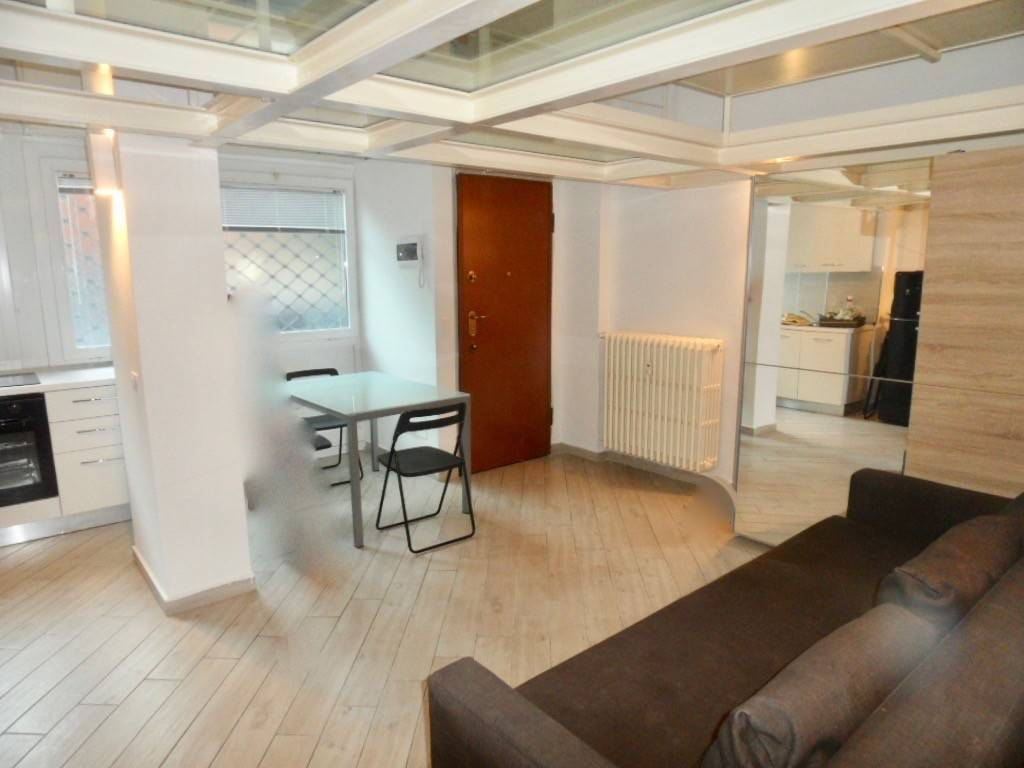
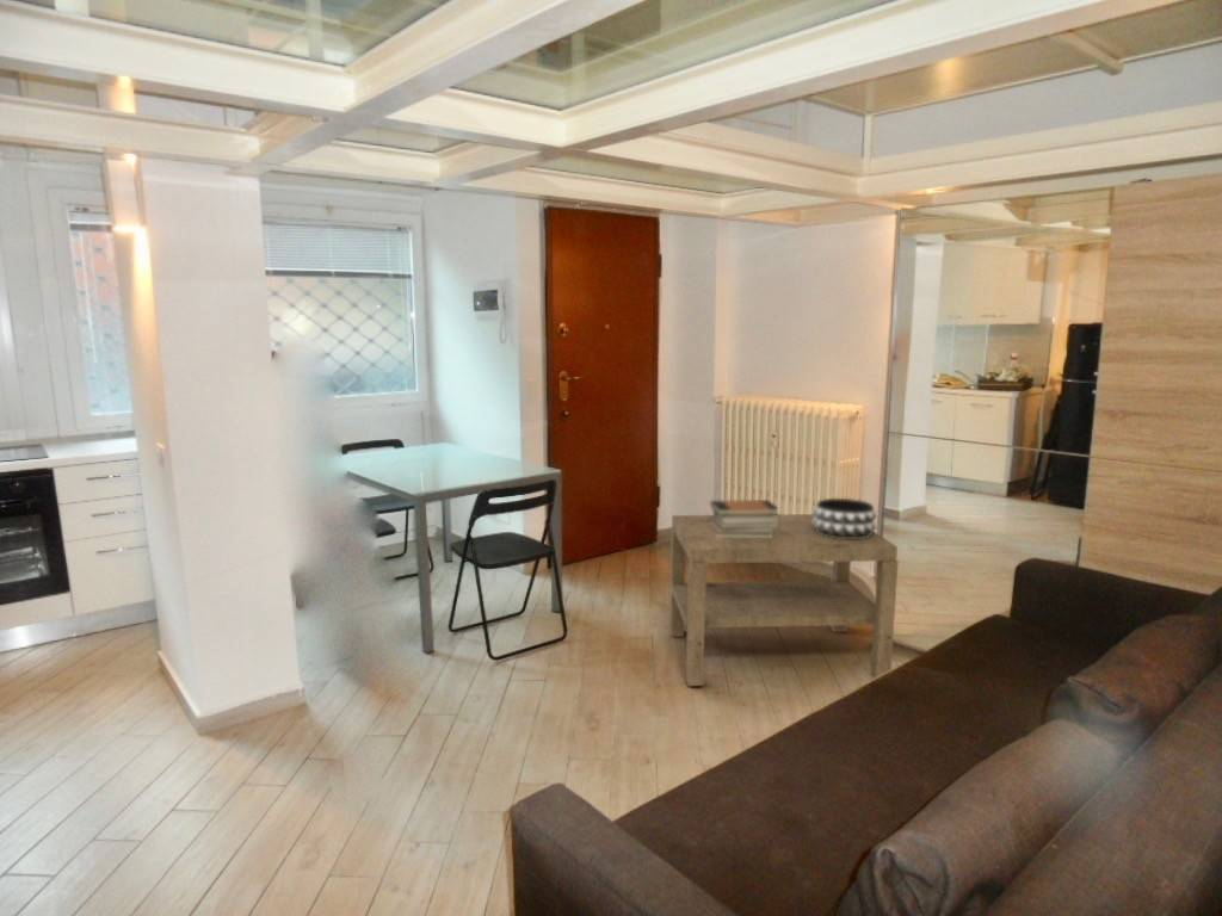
+ coffee table (773, 593)
+ decorative bowl (844, 518)
+ book stack (743, 518)
